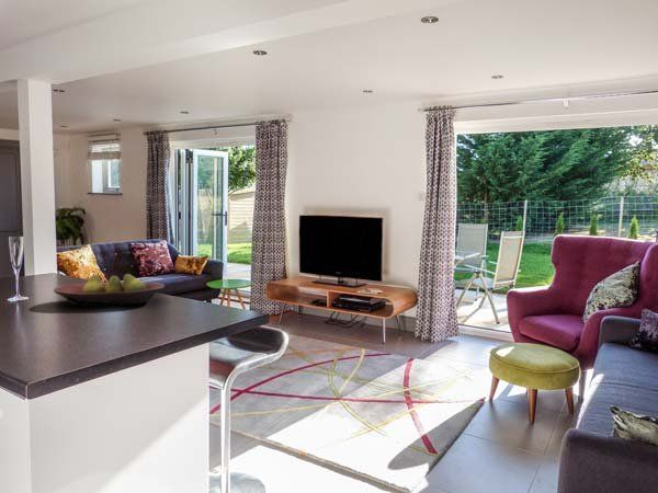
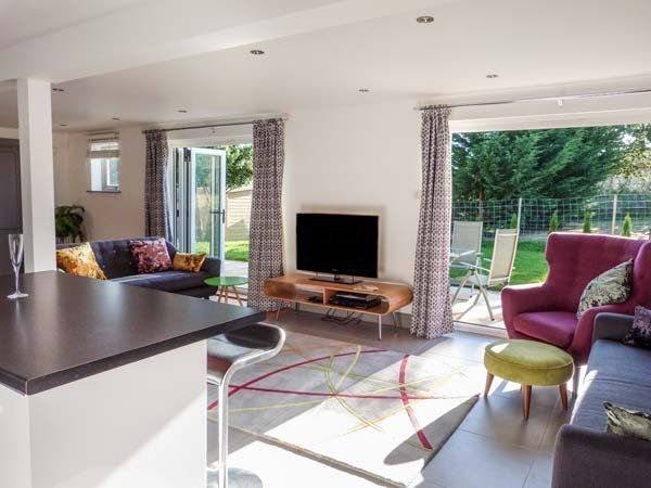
- fruit bowl (111, 288)
